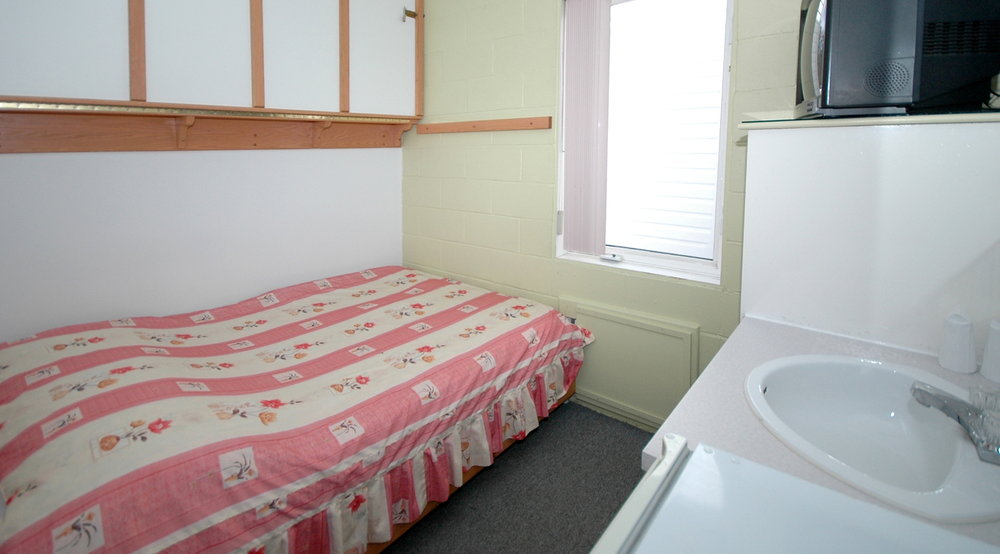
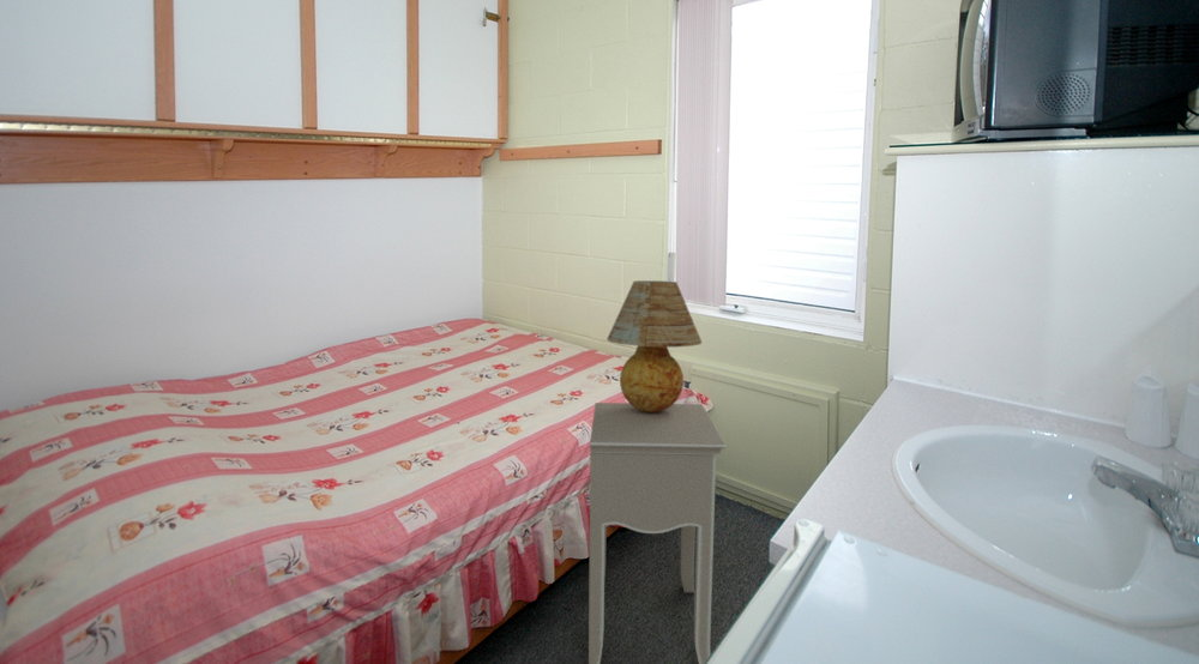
+ nightstand (652, 527)
+ table lamp (653, 346)
